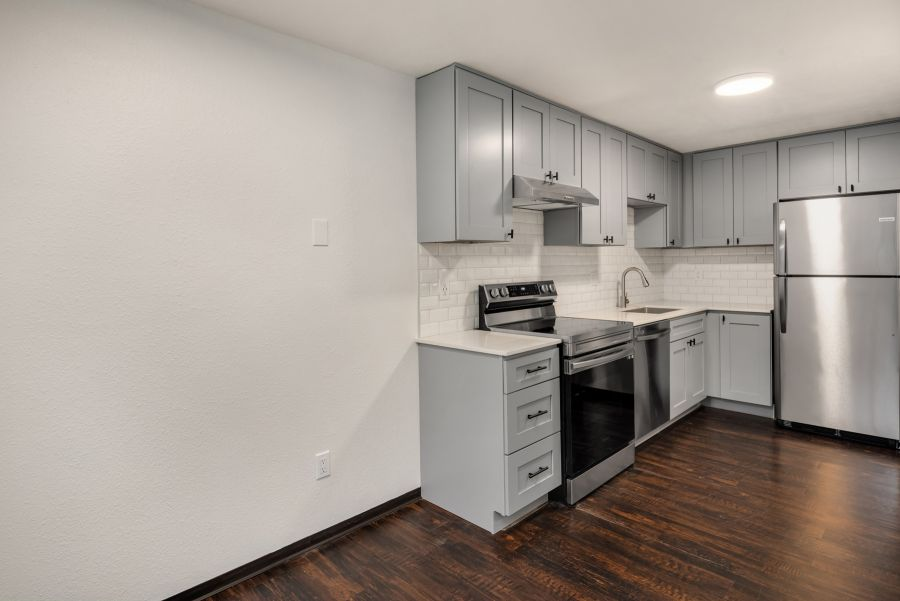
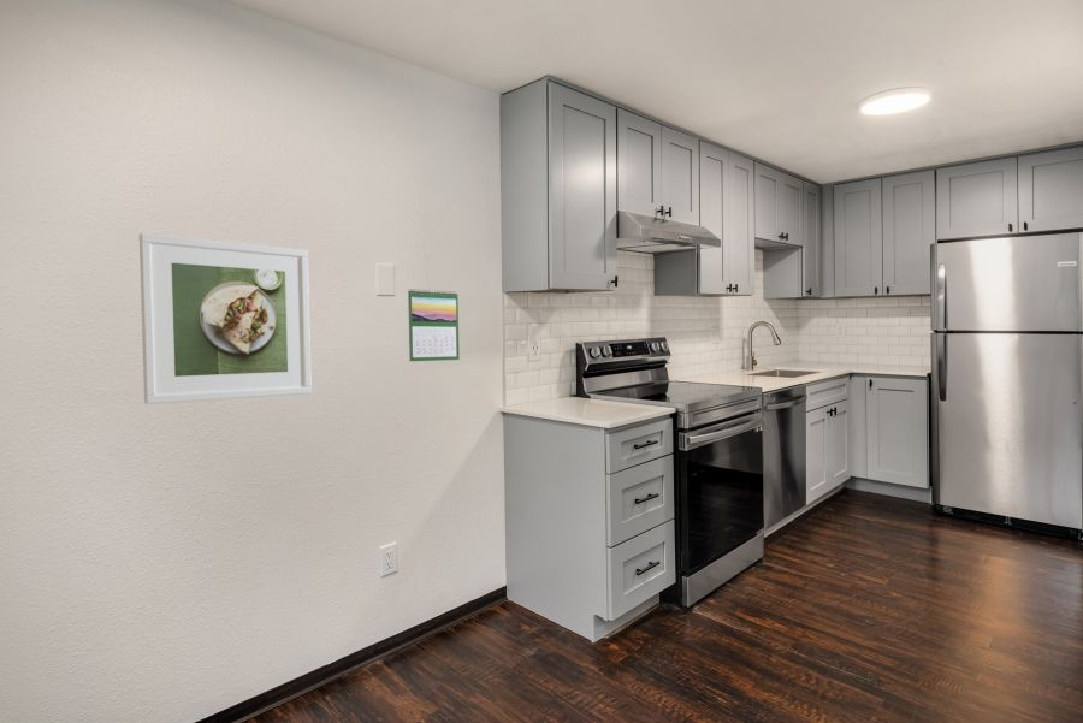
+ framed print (232, 320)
+ calendar (434, 324)
